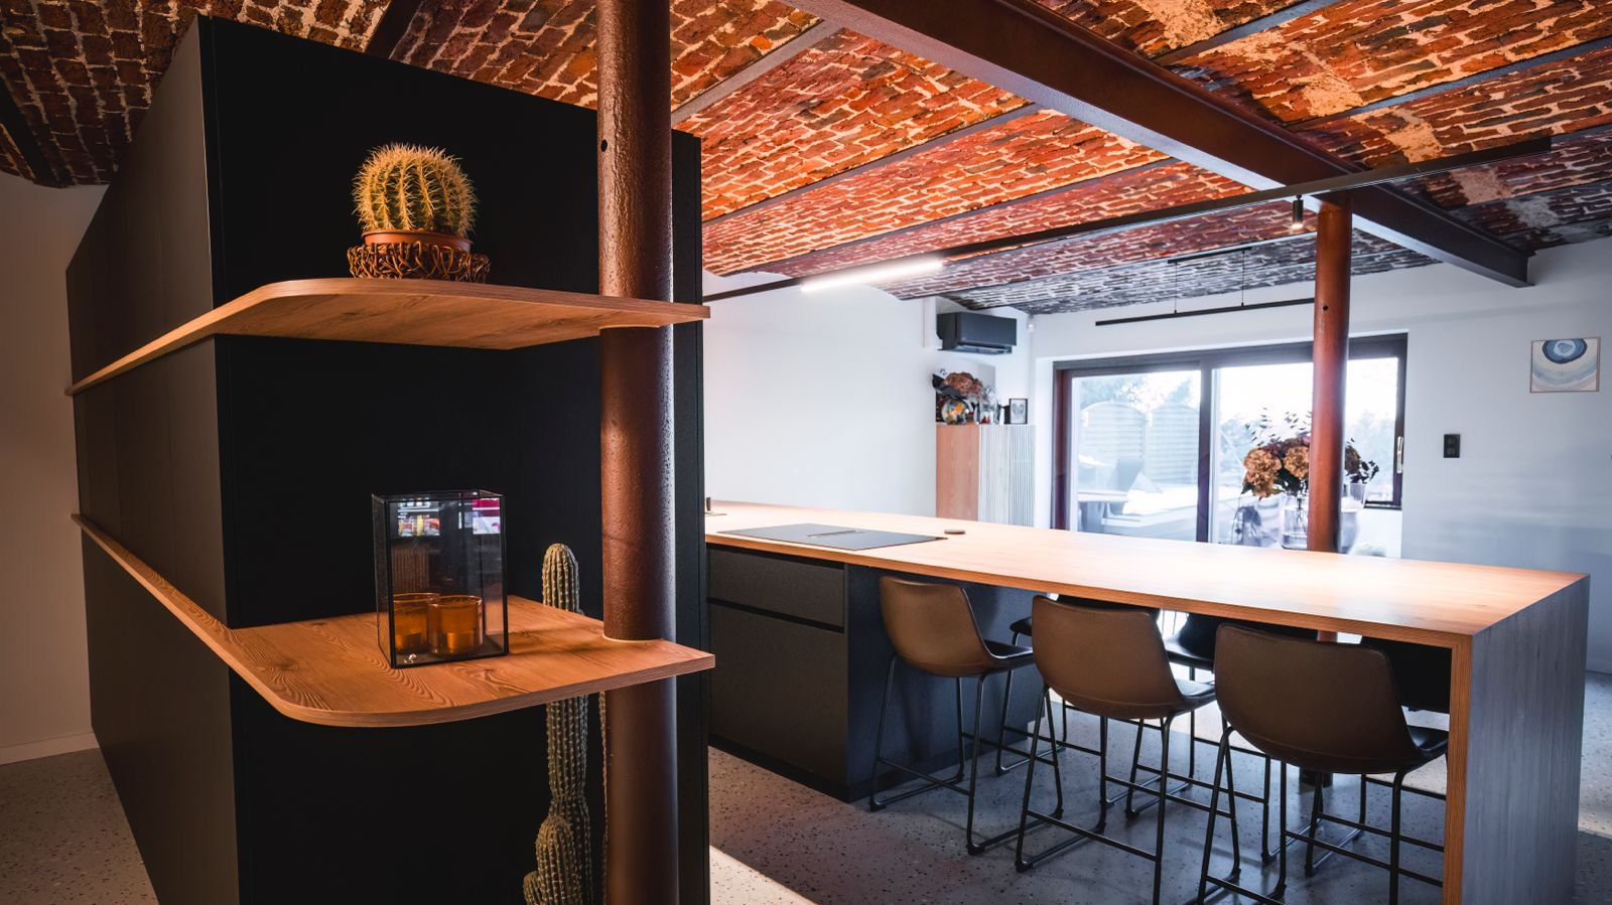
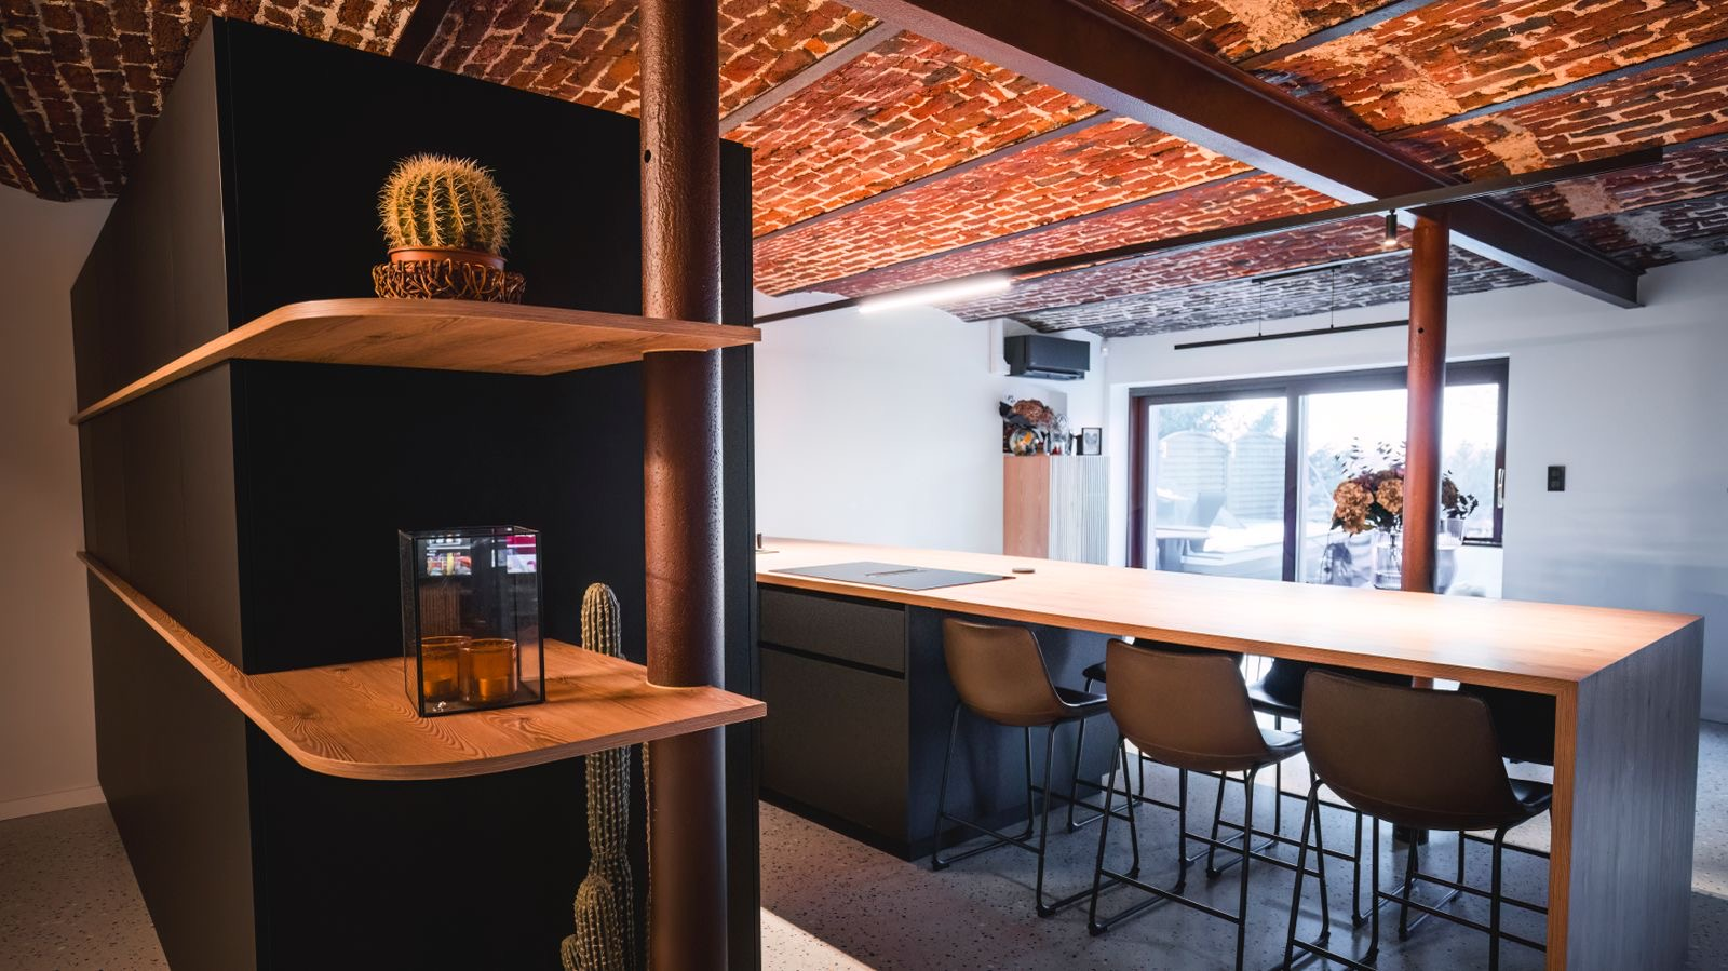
- wall art (1563, 365)
